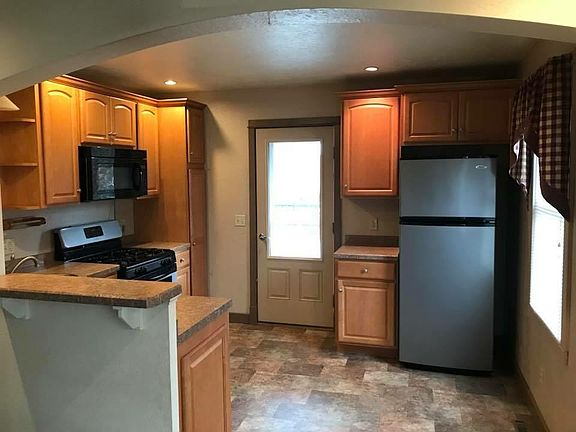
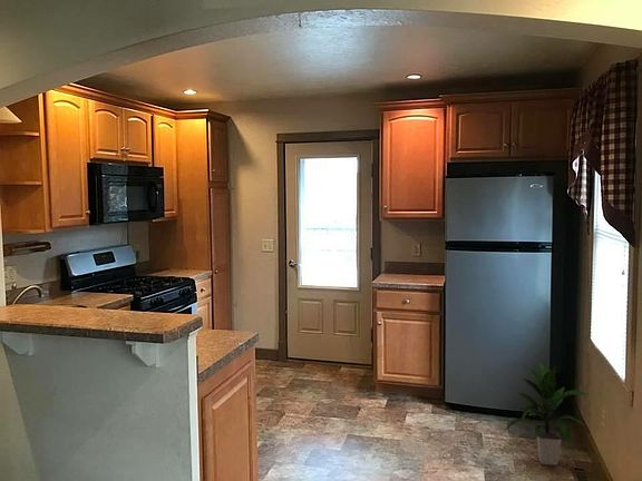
+ indoor plant (545, 411)
